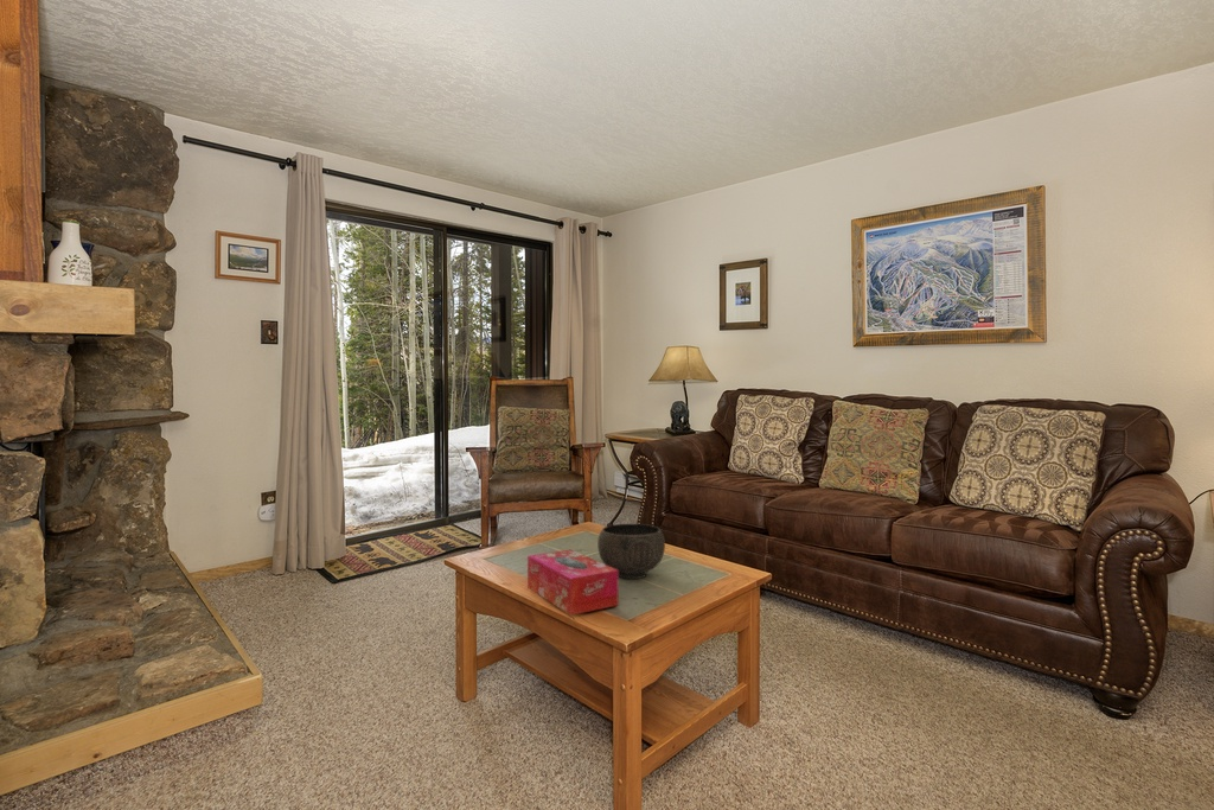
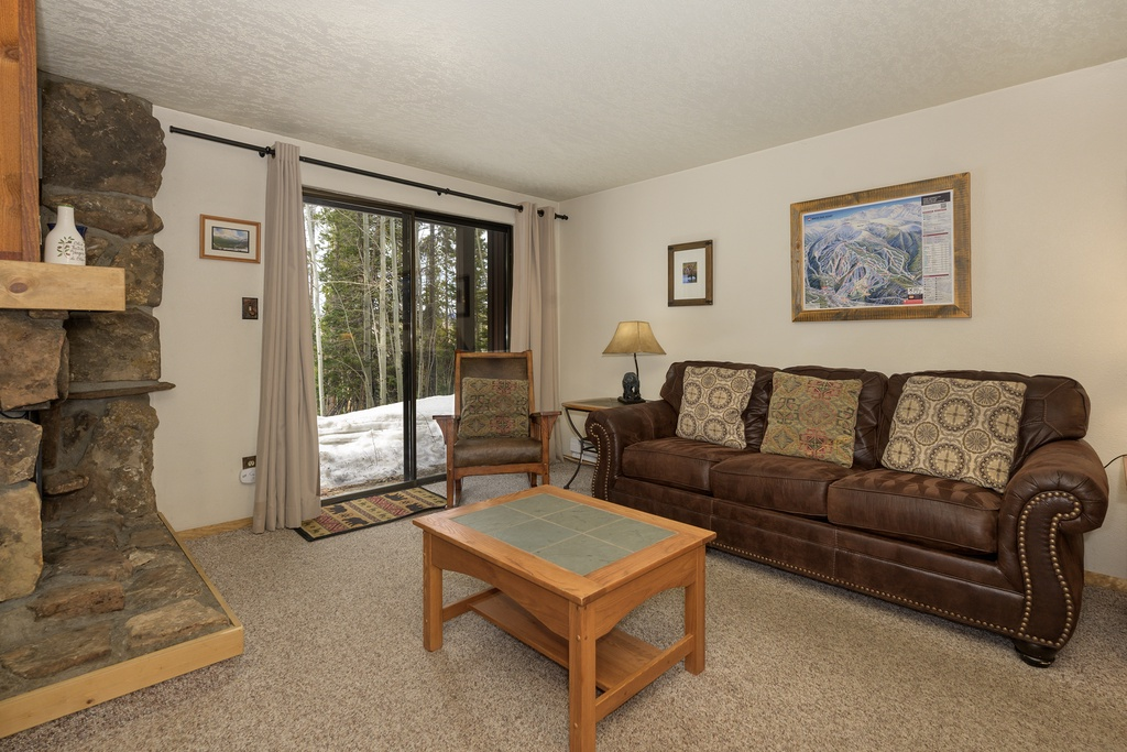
- tissue box (570, 579)
- bowl (631, 551)
